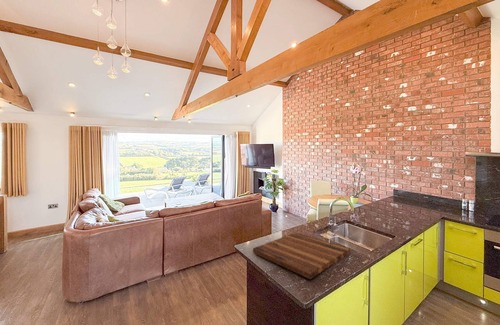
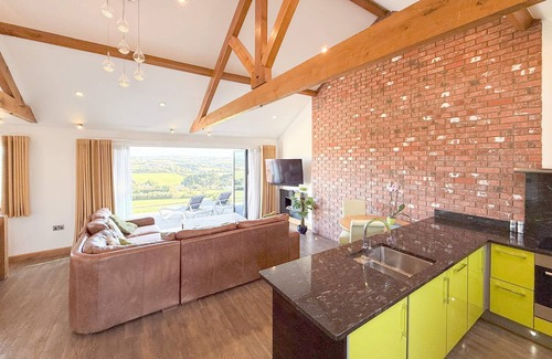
- cutting board (301, 250)
